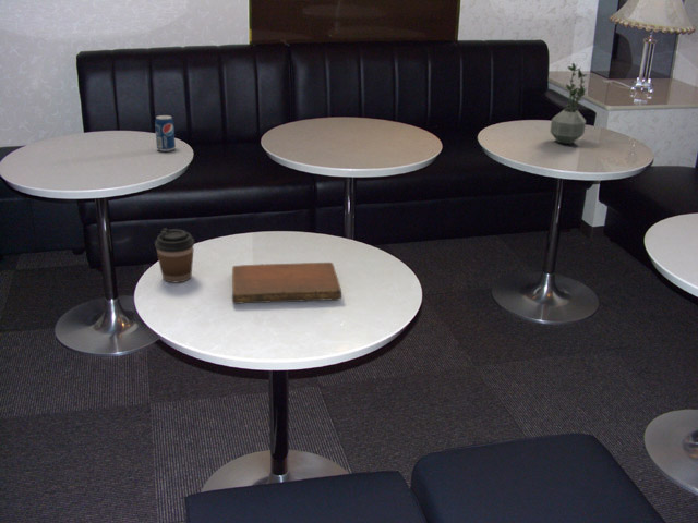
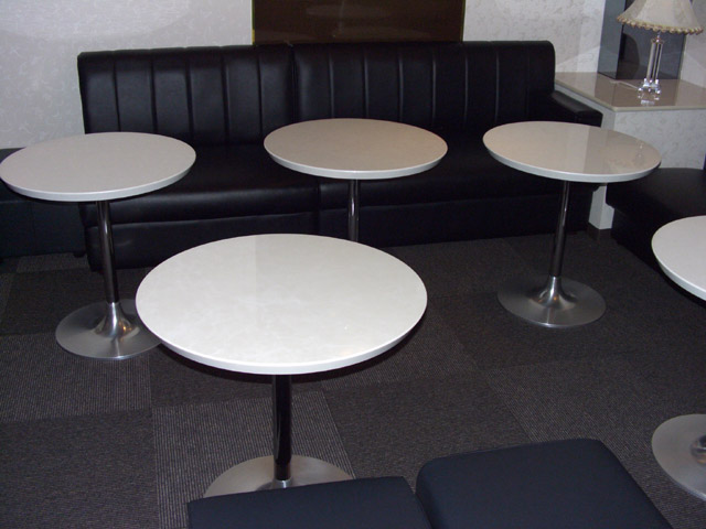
- notebook (285, 282)
- potted plant (571, 102)
- coffee cup (174, 253)
- beverage can (165, 133)
